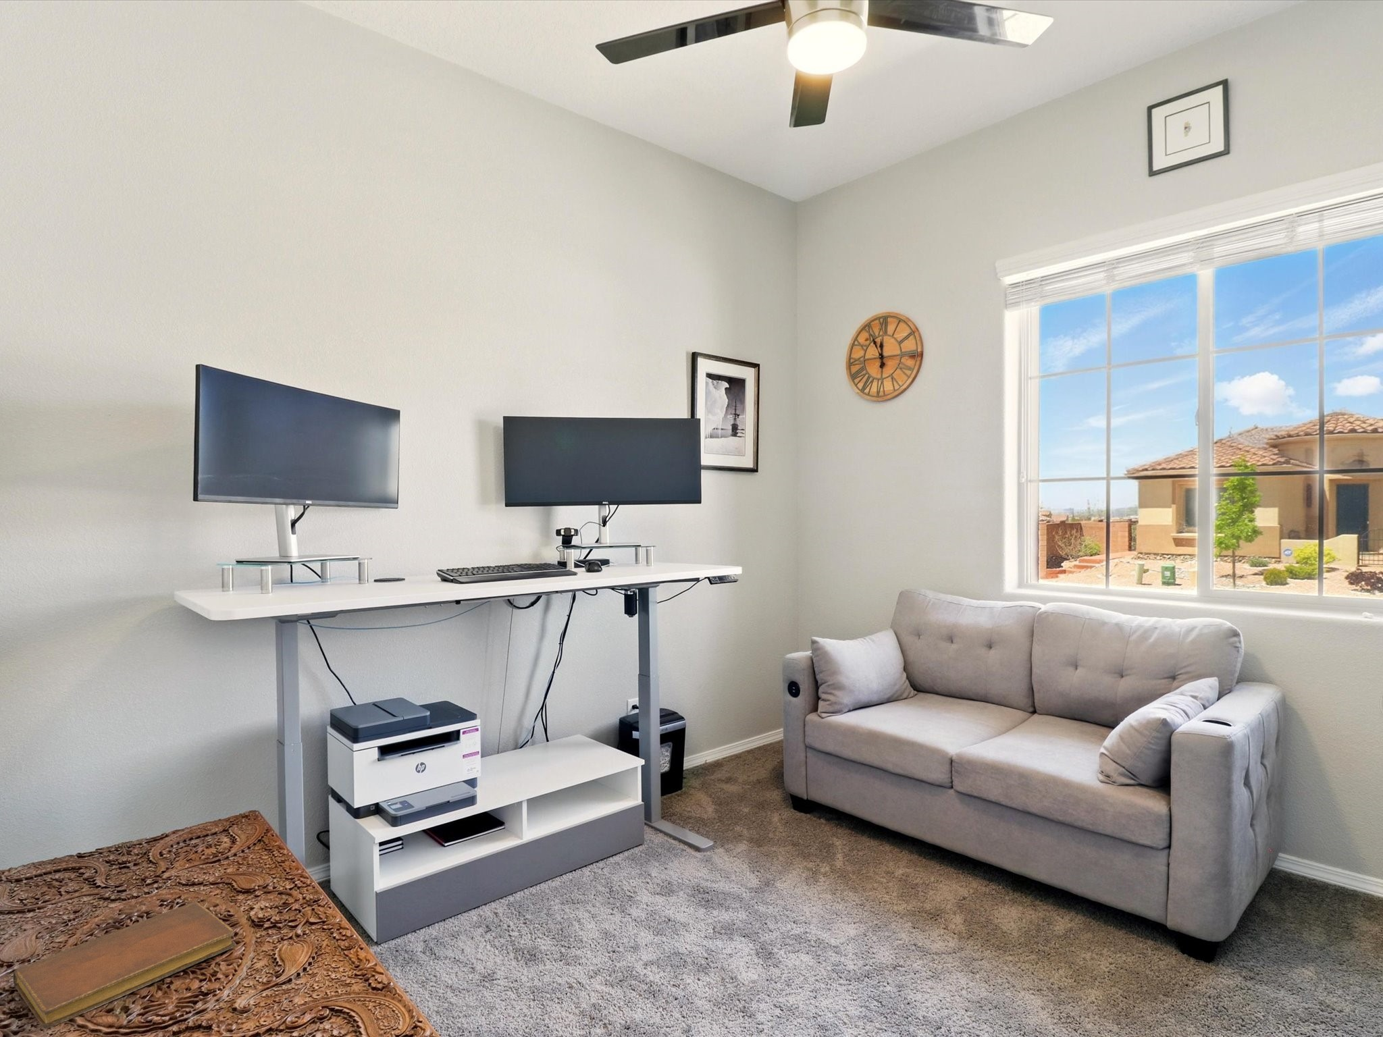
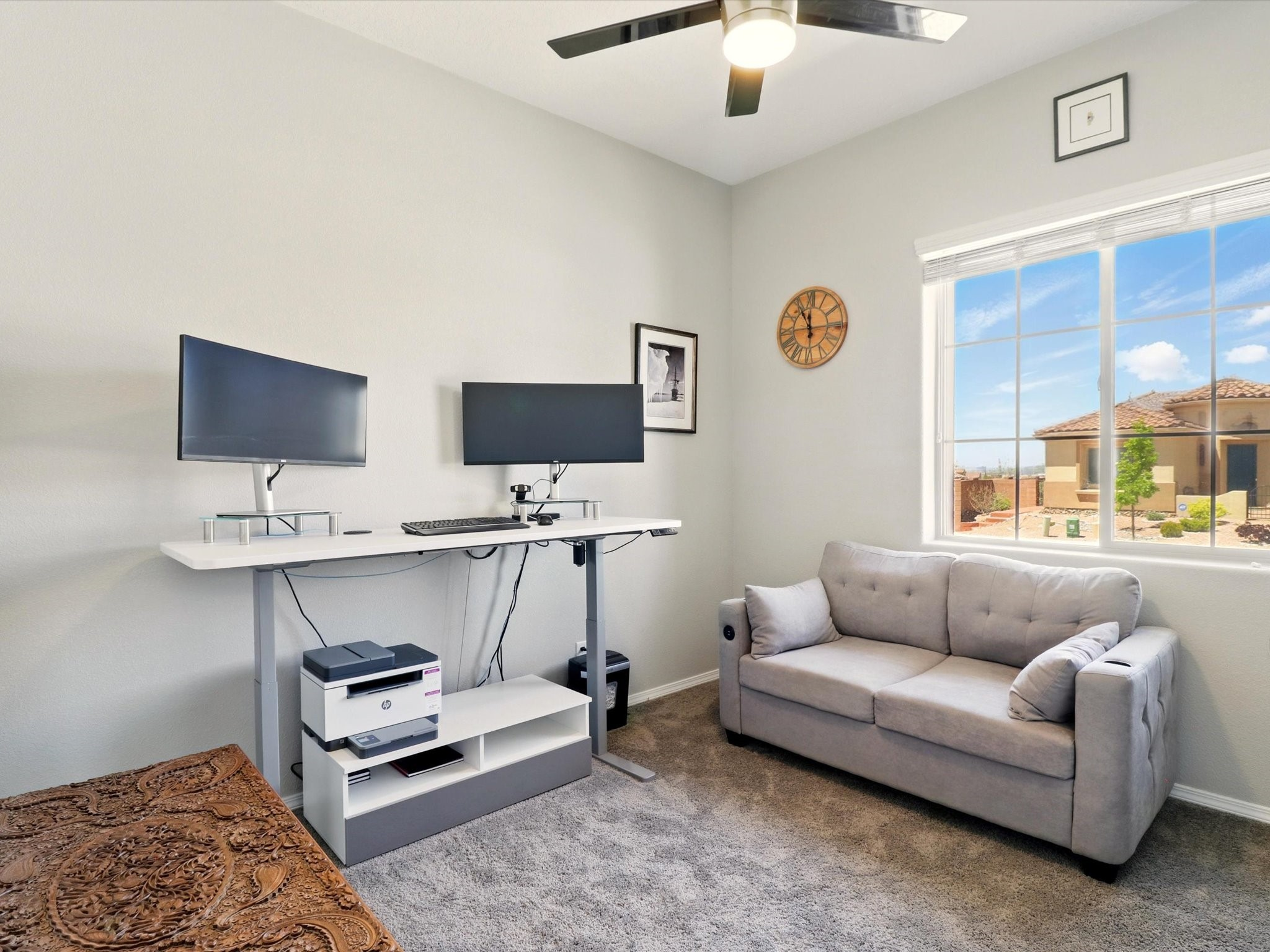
- notebook (128, 956)
